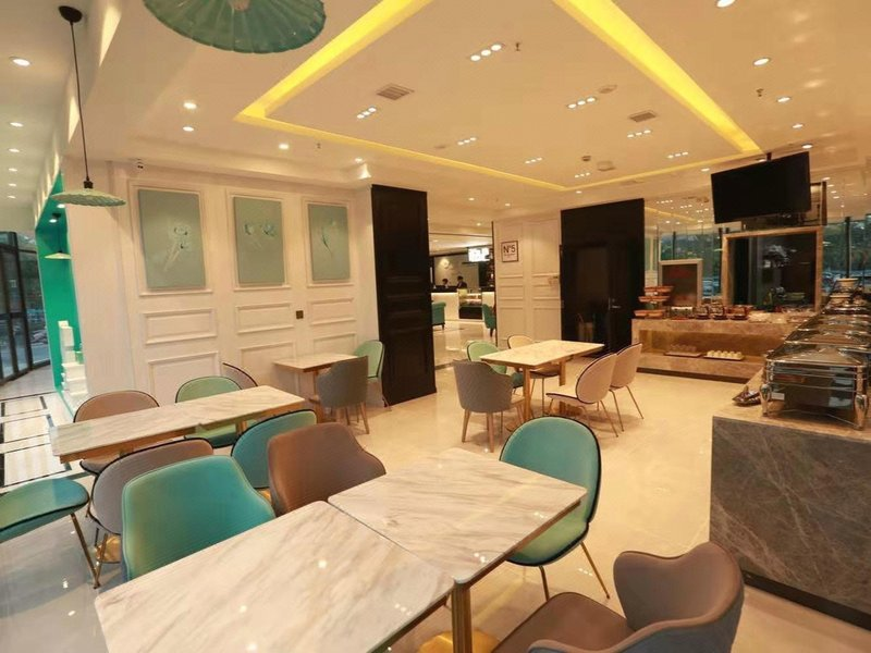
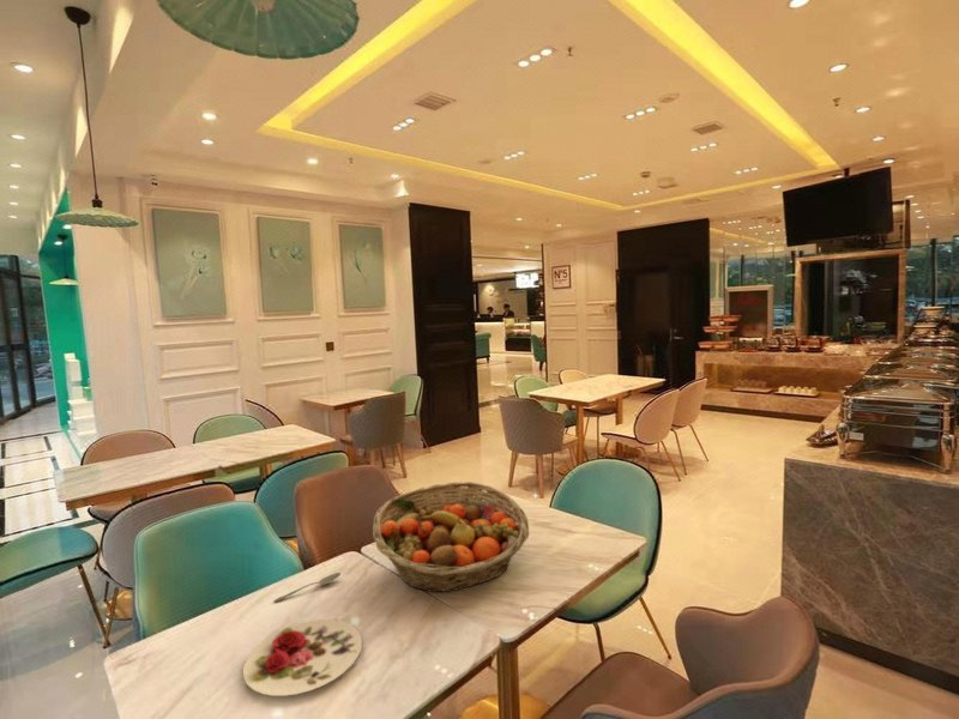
+ plate (304, 652)
+ fruit basket (452, 533)
+ spoon (308, 585)
